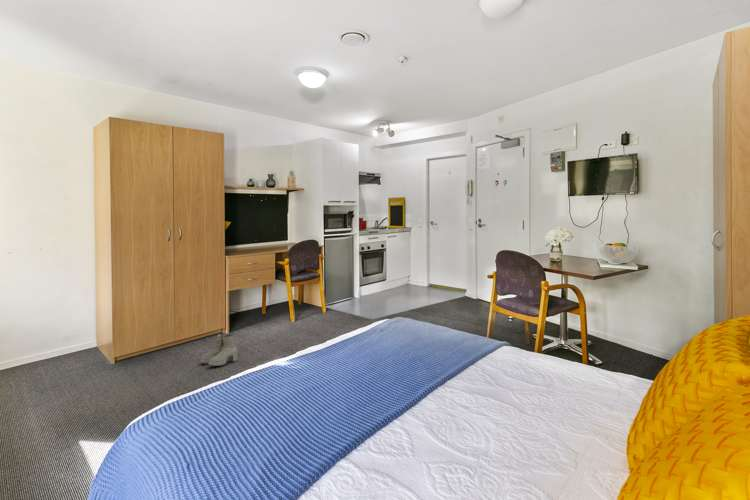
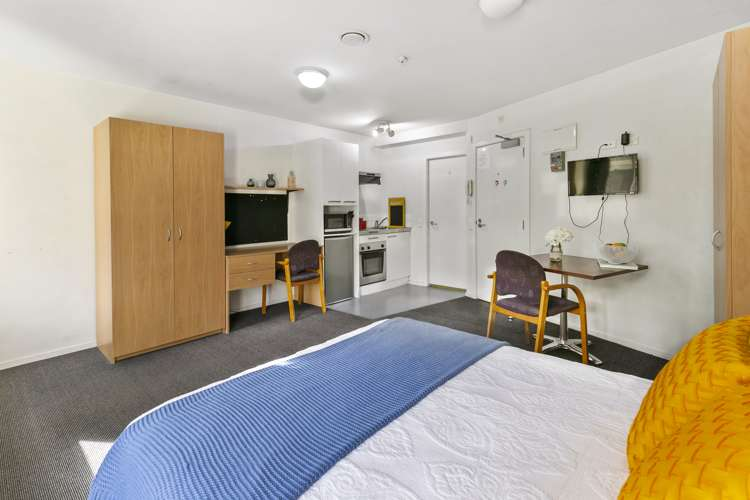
- boots (219, 348)
